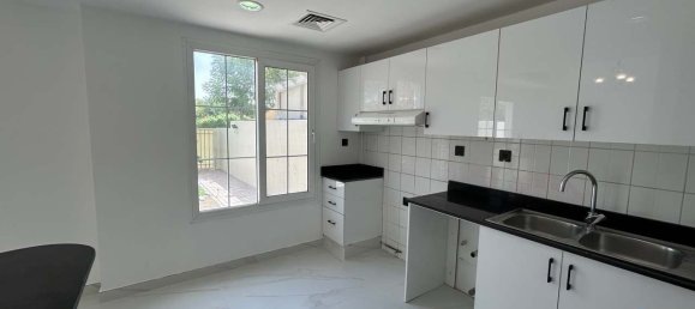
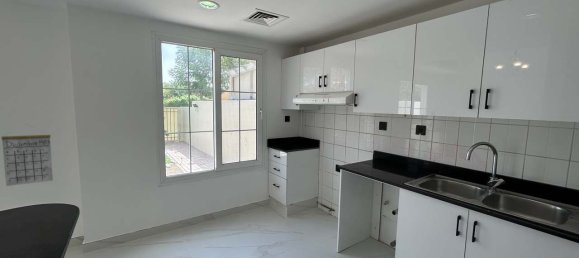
+ calendar (28, 153)
